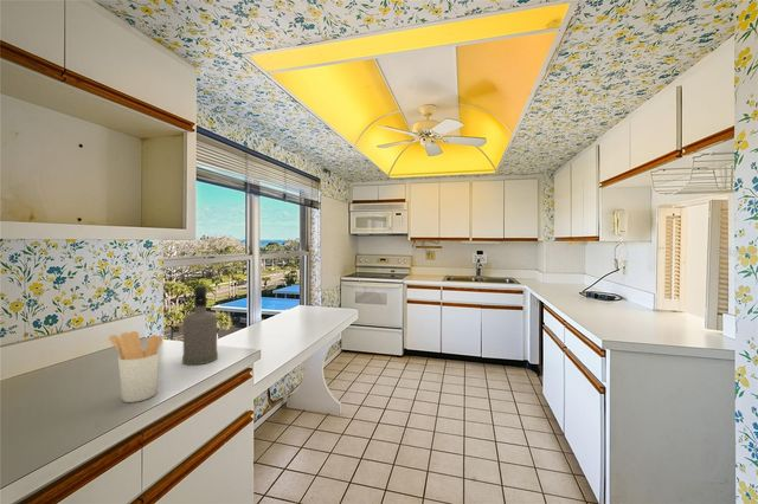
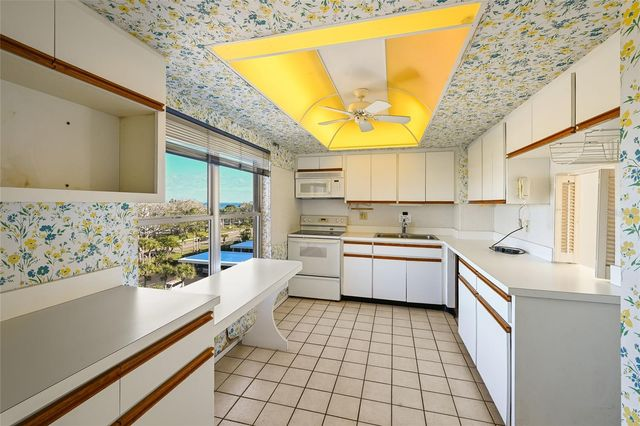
- utensil holder (134, 363)
- spray bottle (200, 322)
